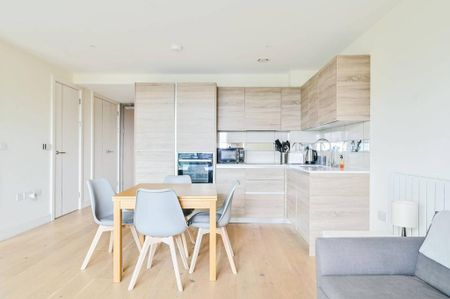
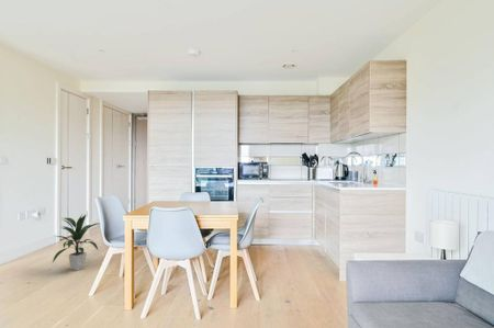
+ indoor plant (75, 240)
